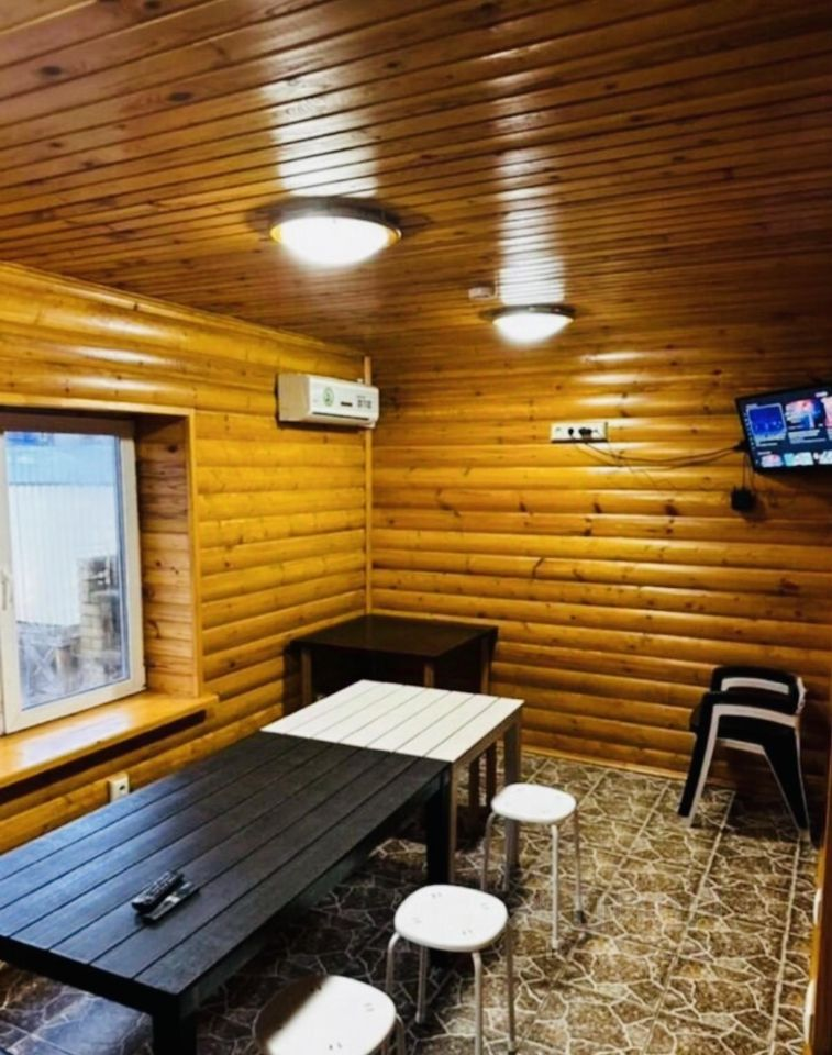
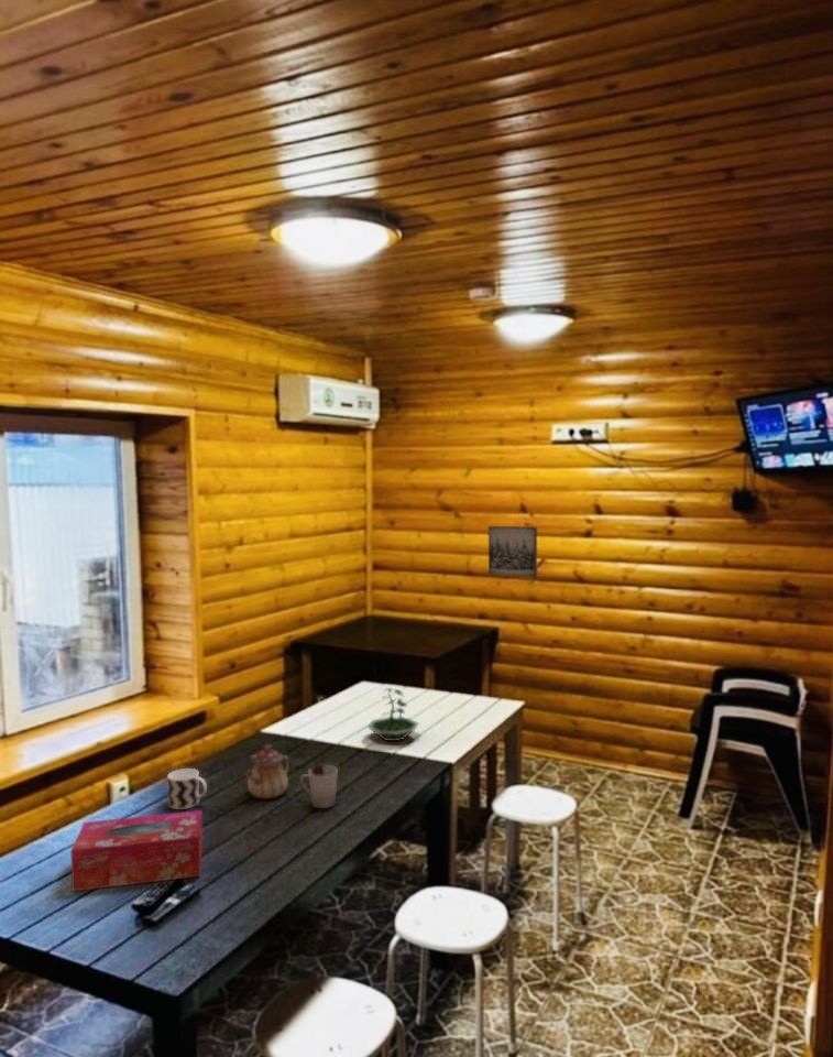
+ cup (318, 786)
+ tissue box (140, 848)
+ terrarium (391, 698)
+ teapot (270, 766)
+ wall art (512, 551)
+ cup (188, 788)
